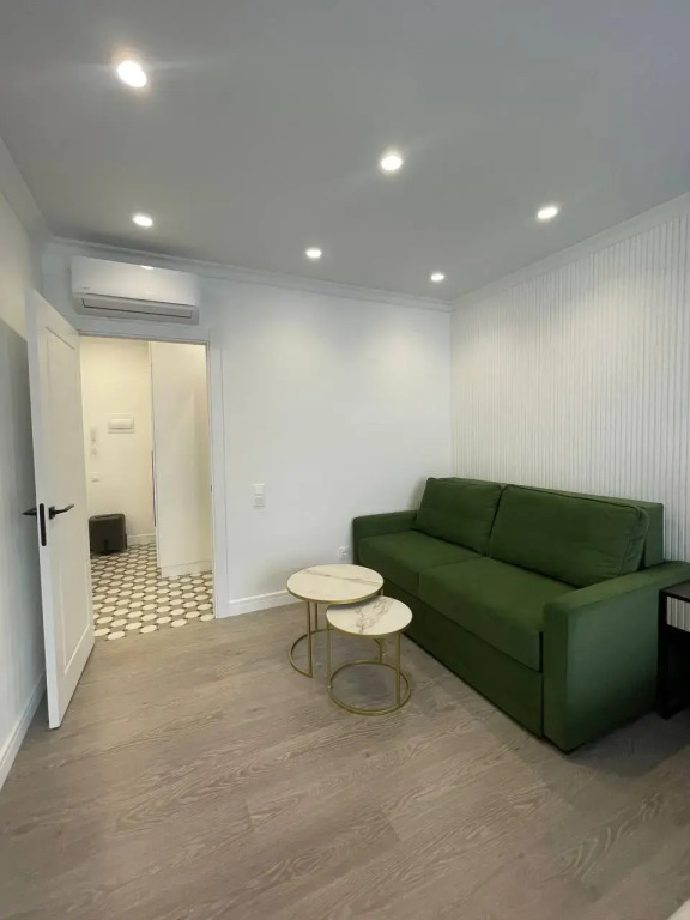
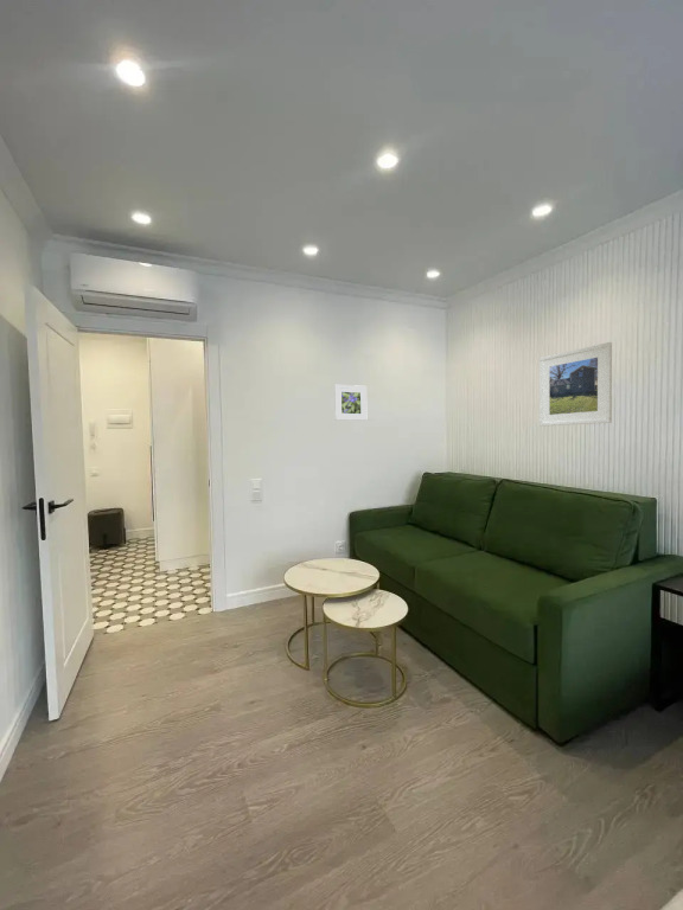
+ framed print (573, 387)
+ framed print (350, 403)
